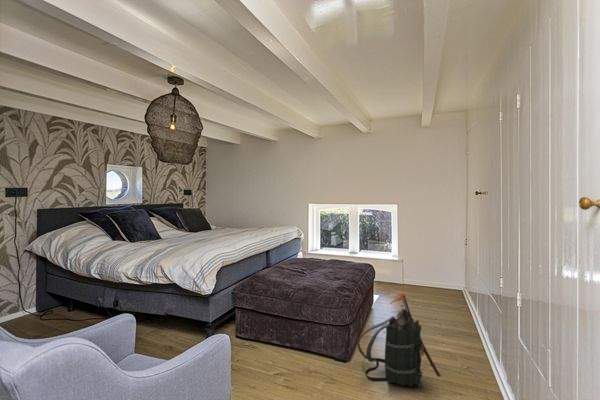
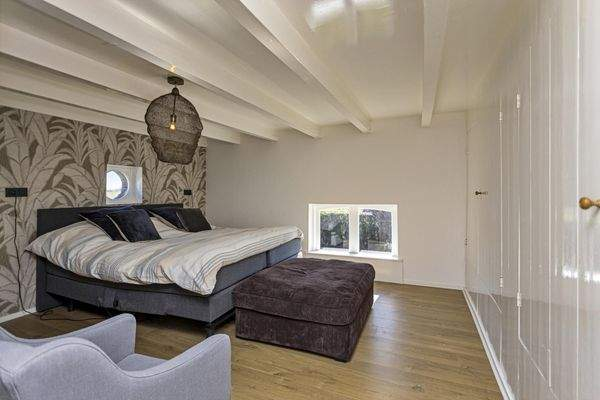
- backpack (396, 335)
